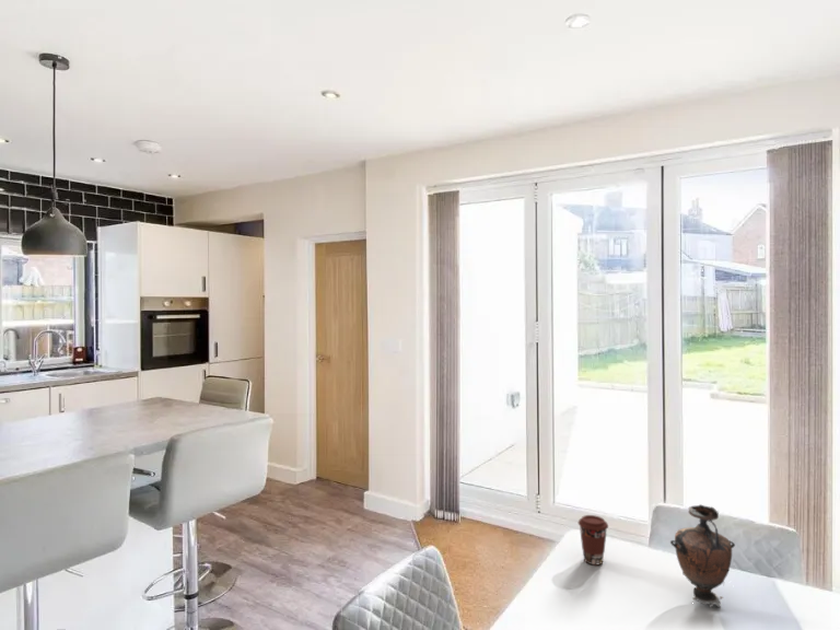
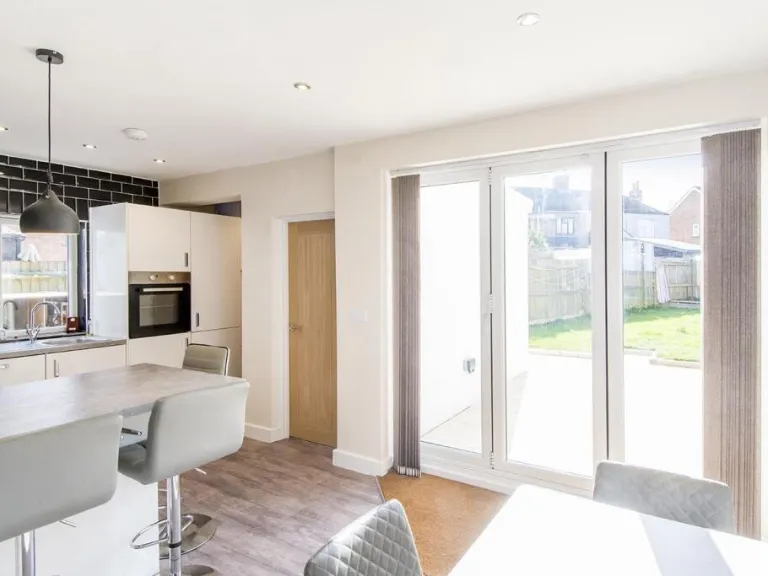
- coffee cup (593, 539)
- vase (704, 550)
